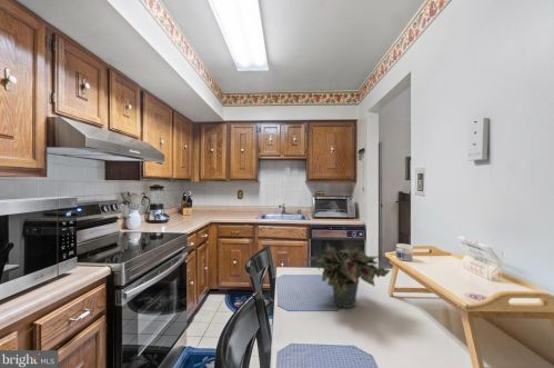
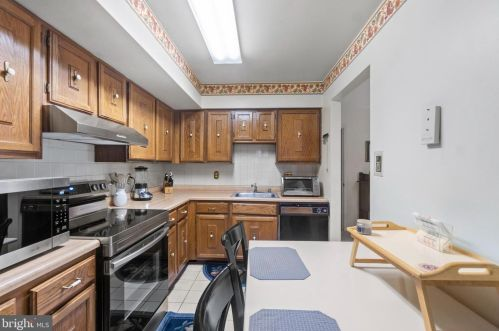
- potted plant (344, 276)
